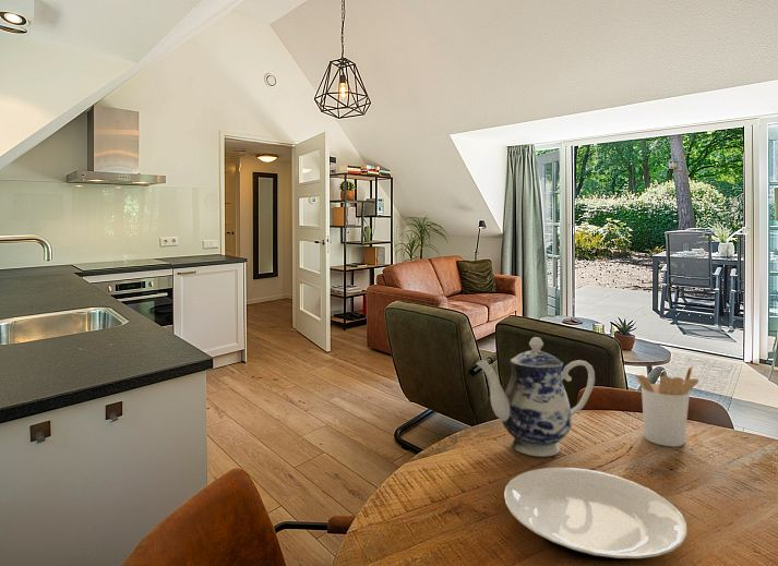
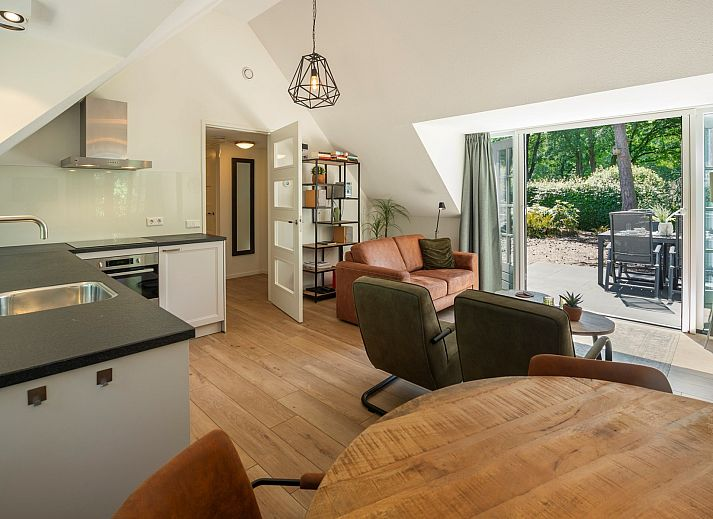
- utensil holder (669, 405)
- plate (588, 516)
- teapot (535, 393)
